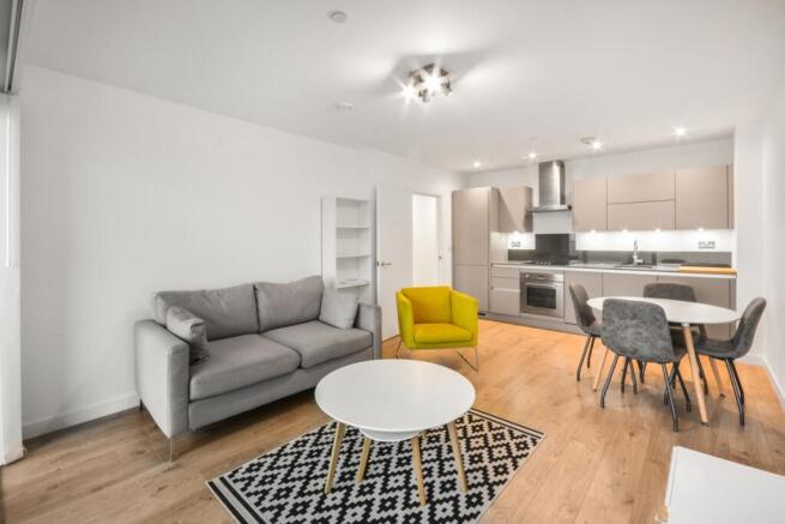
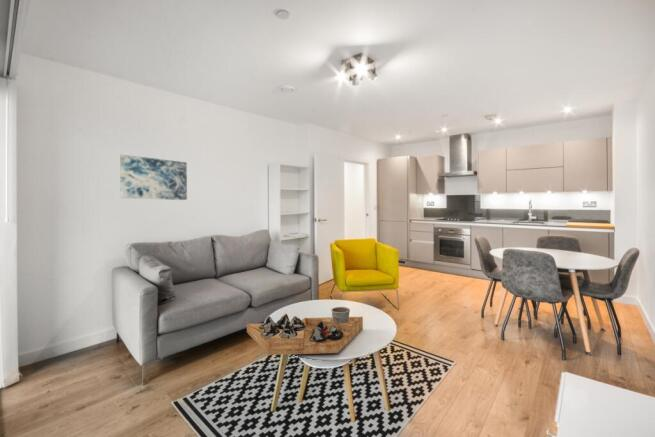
+ decorative tray (312, 323)
+ wall art (155, 179)
